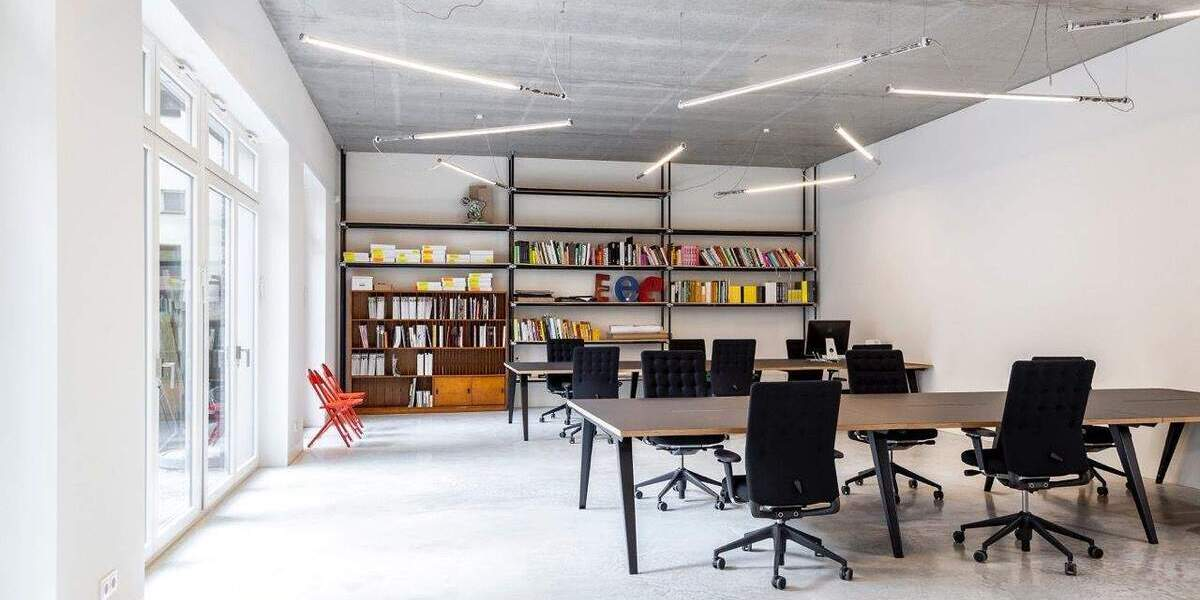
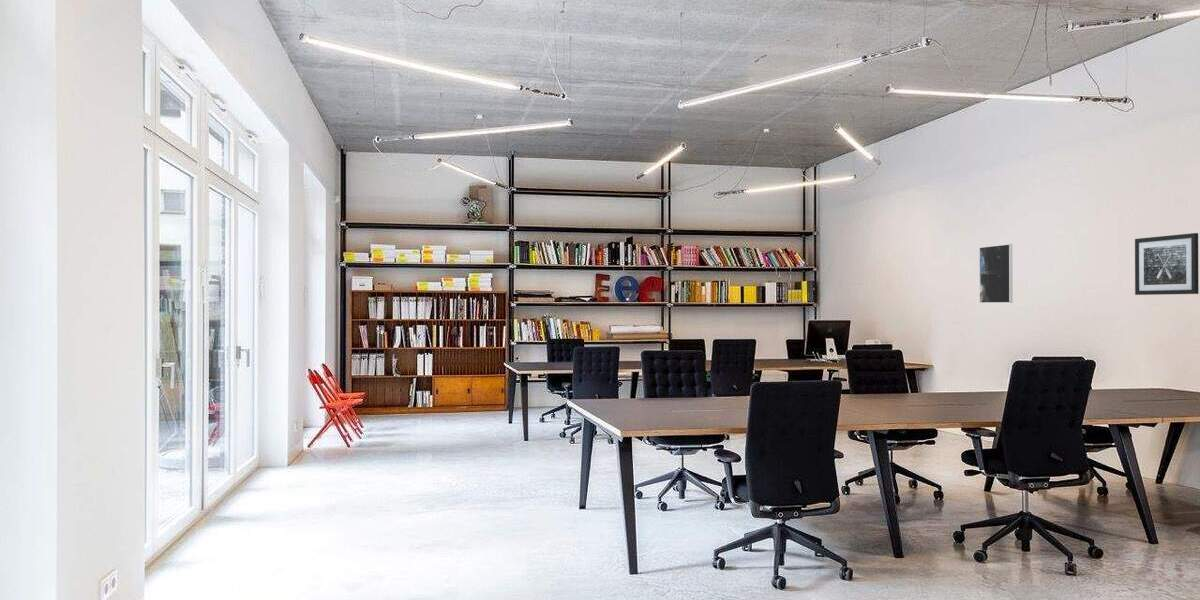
+ wall art (1165, 265)
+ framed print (995, 274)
